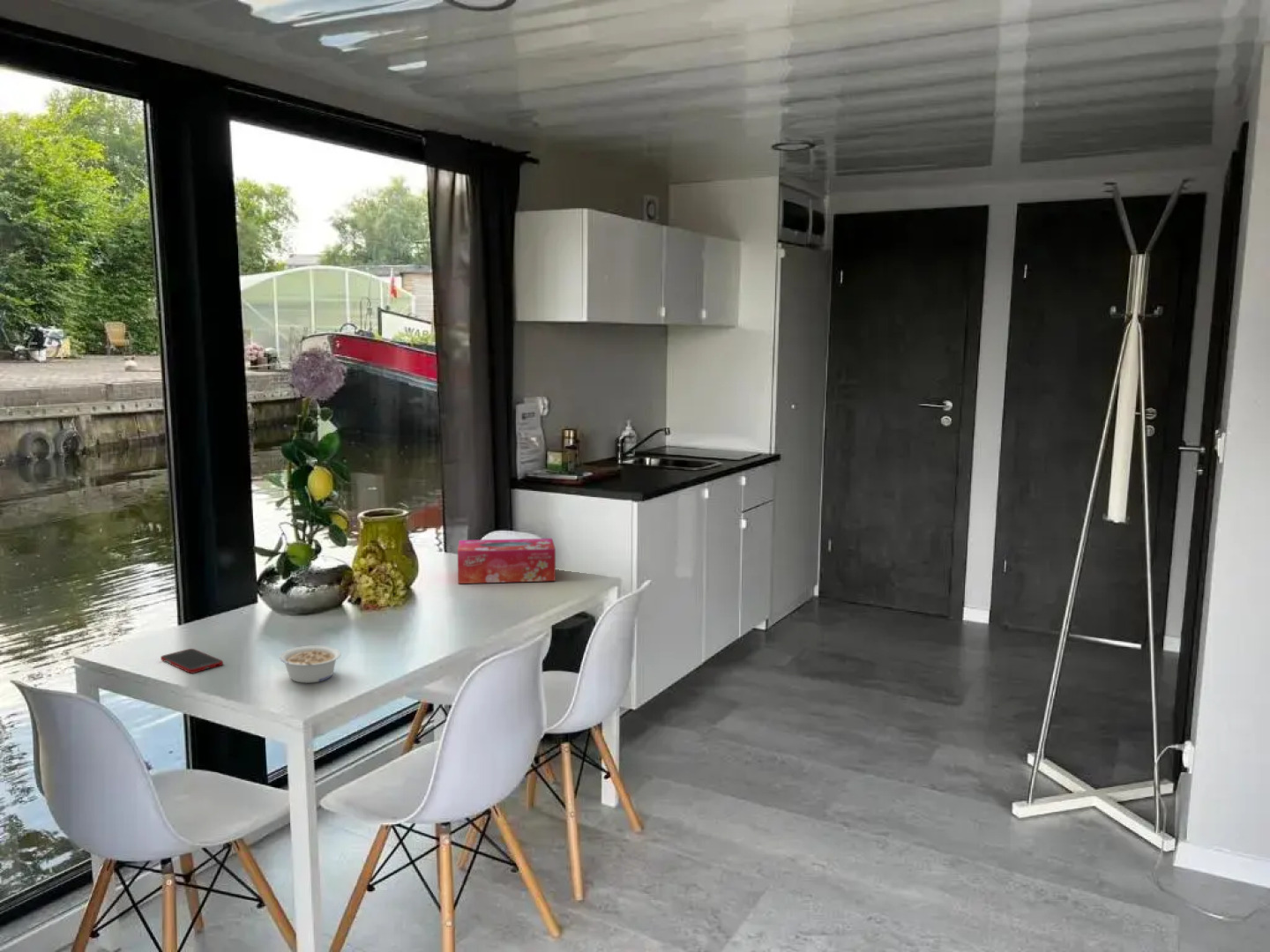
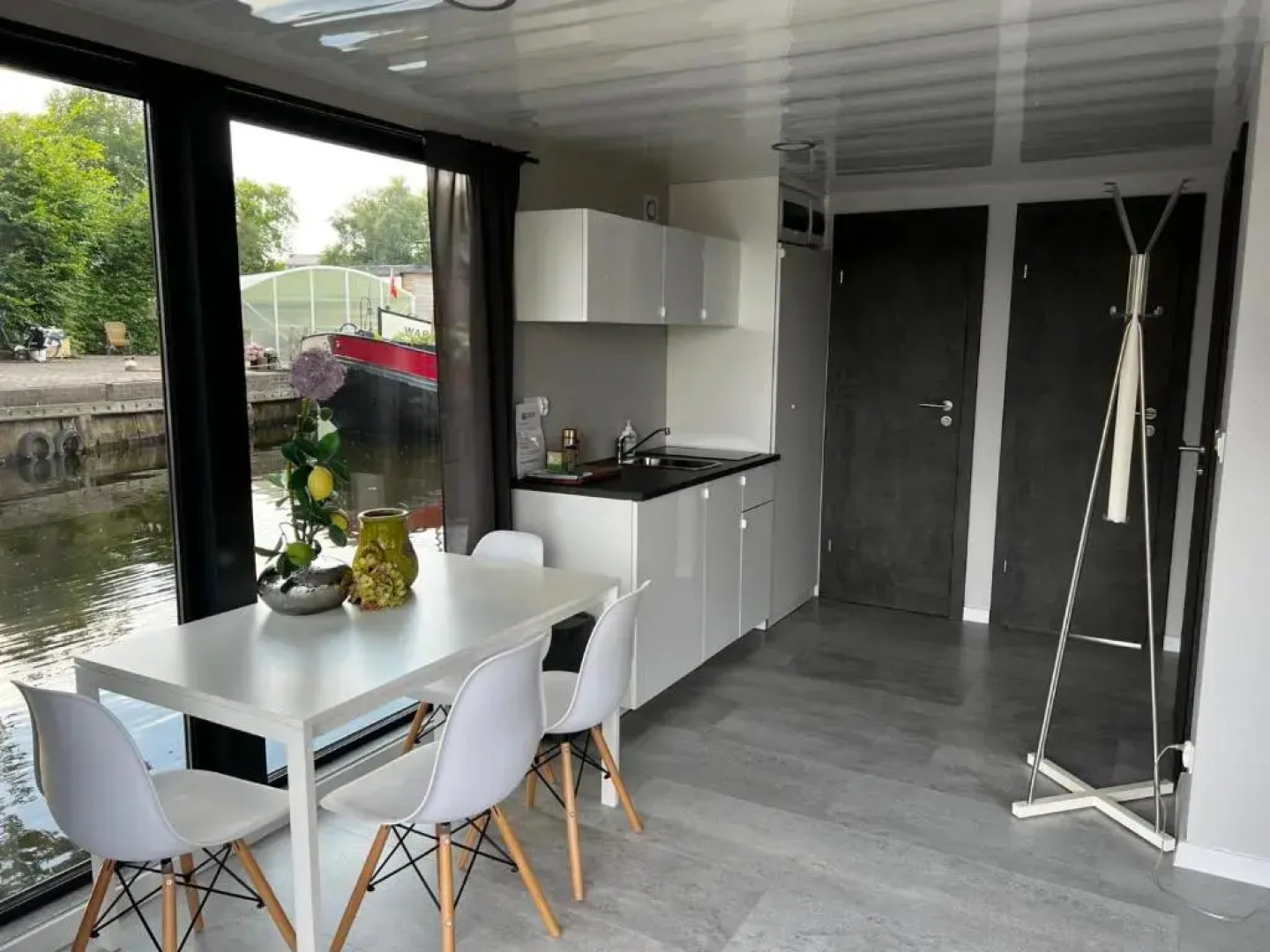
- cell phone (191, 660)
- tissue box (506, 560)
- legume (311, 664)
